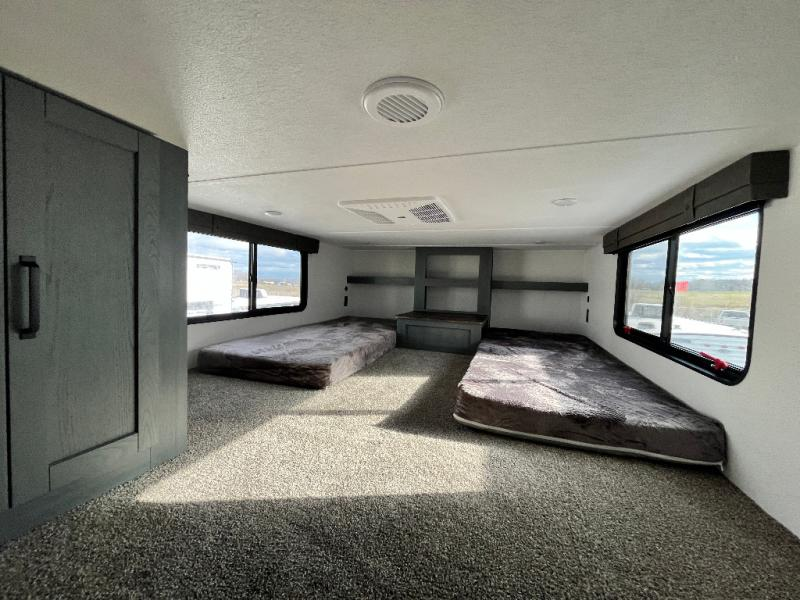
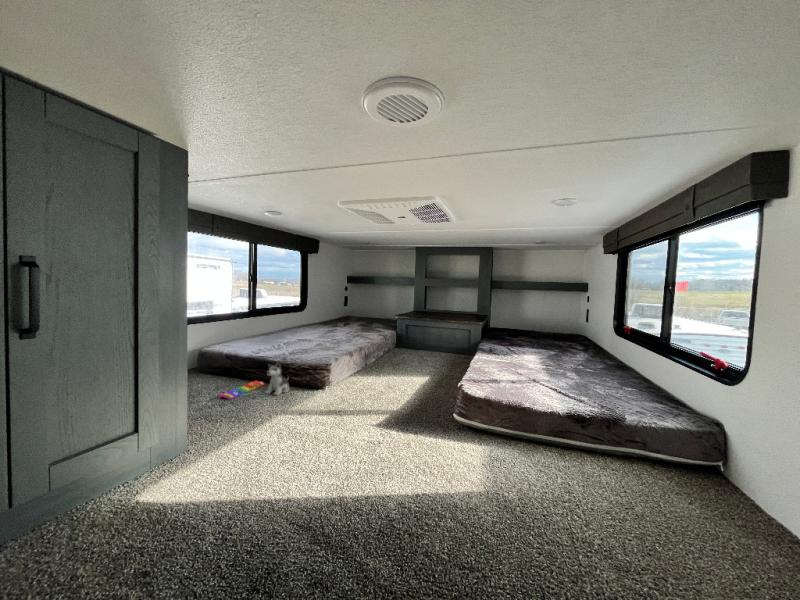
+ plush toy (279, 375)
+ knob puzzle (243, 388)
